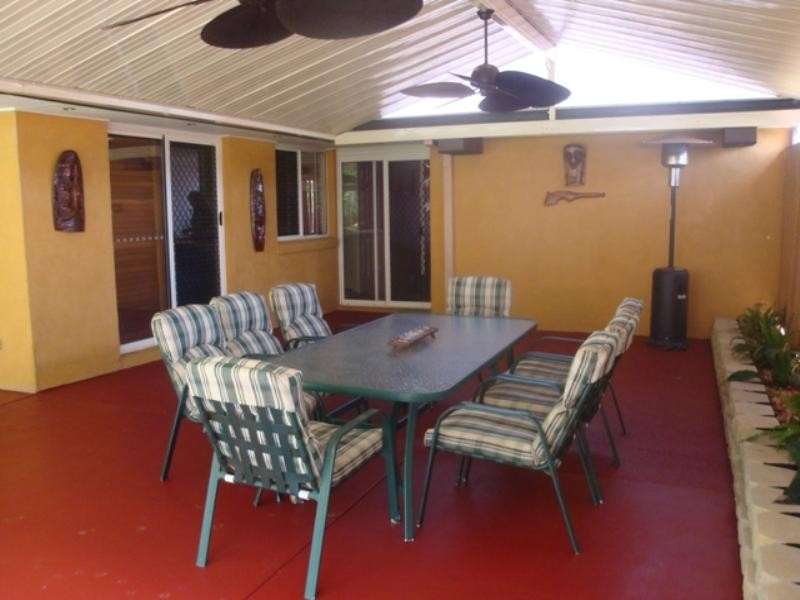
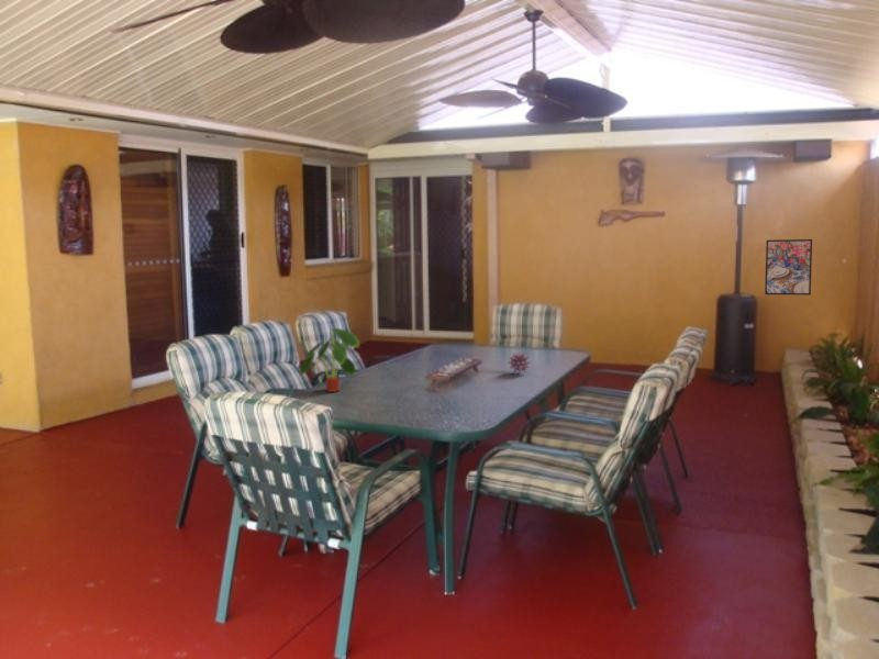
+ plant (335, 358)
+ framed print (788, 267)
+ flower (519, 361)
